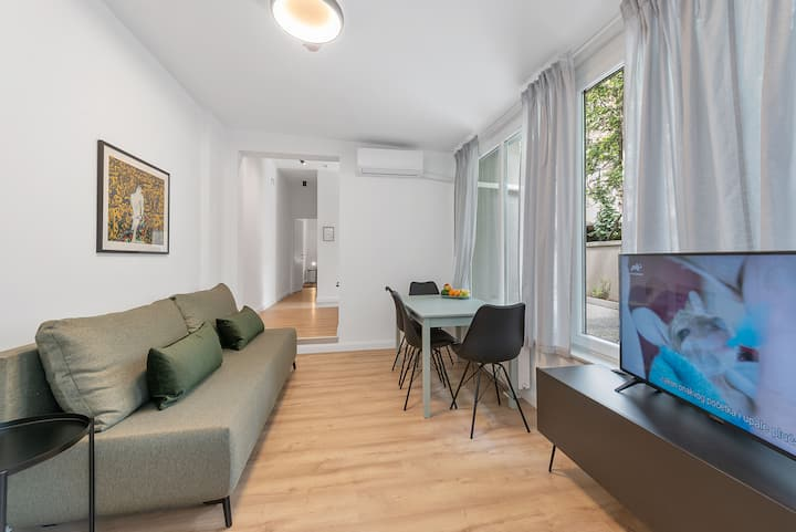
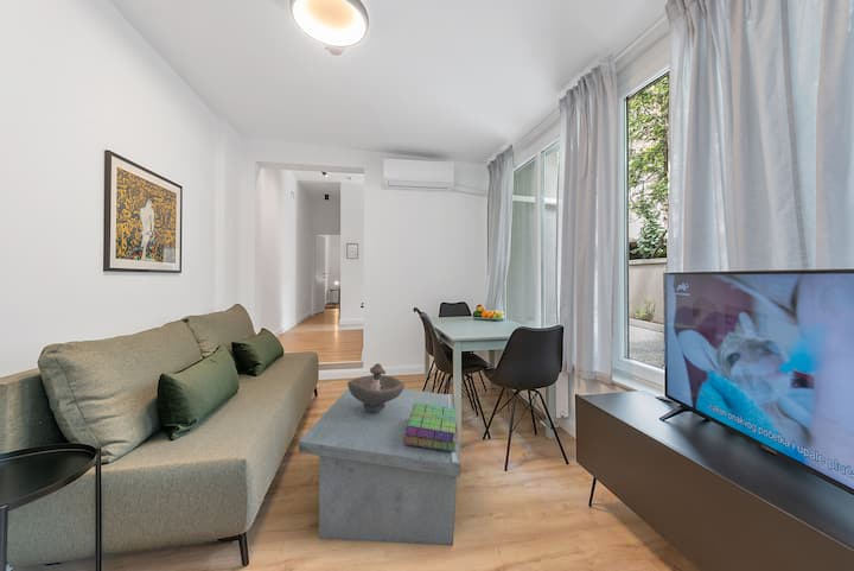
+ coffee table (393, 445)
+ stack of books (431, 418)
+ decorative bowl (374, 387)
